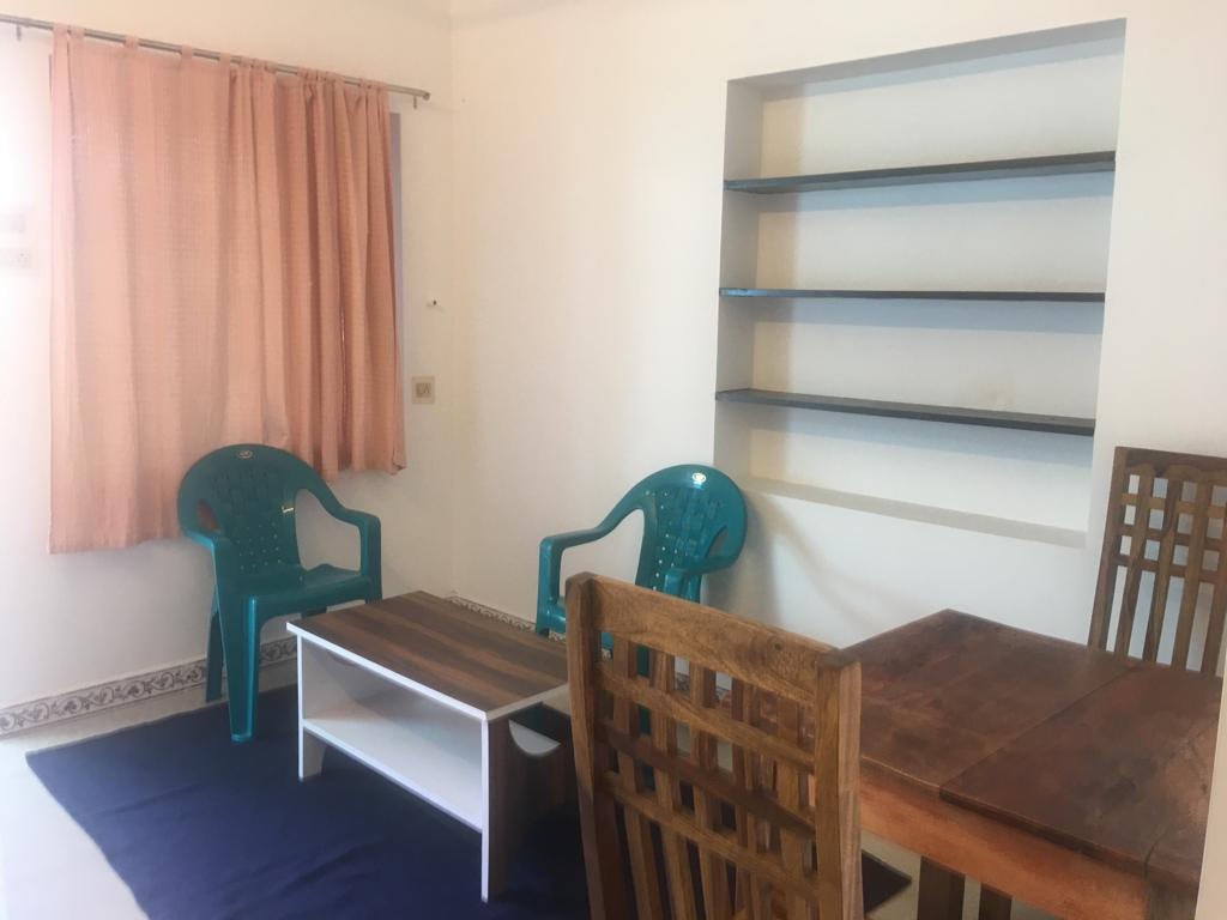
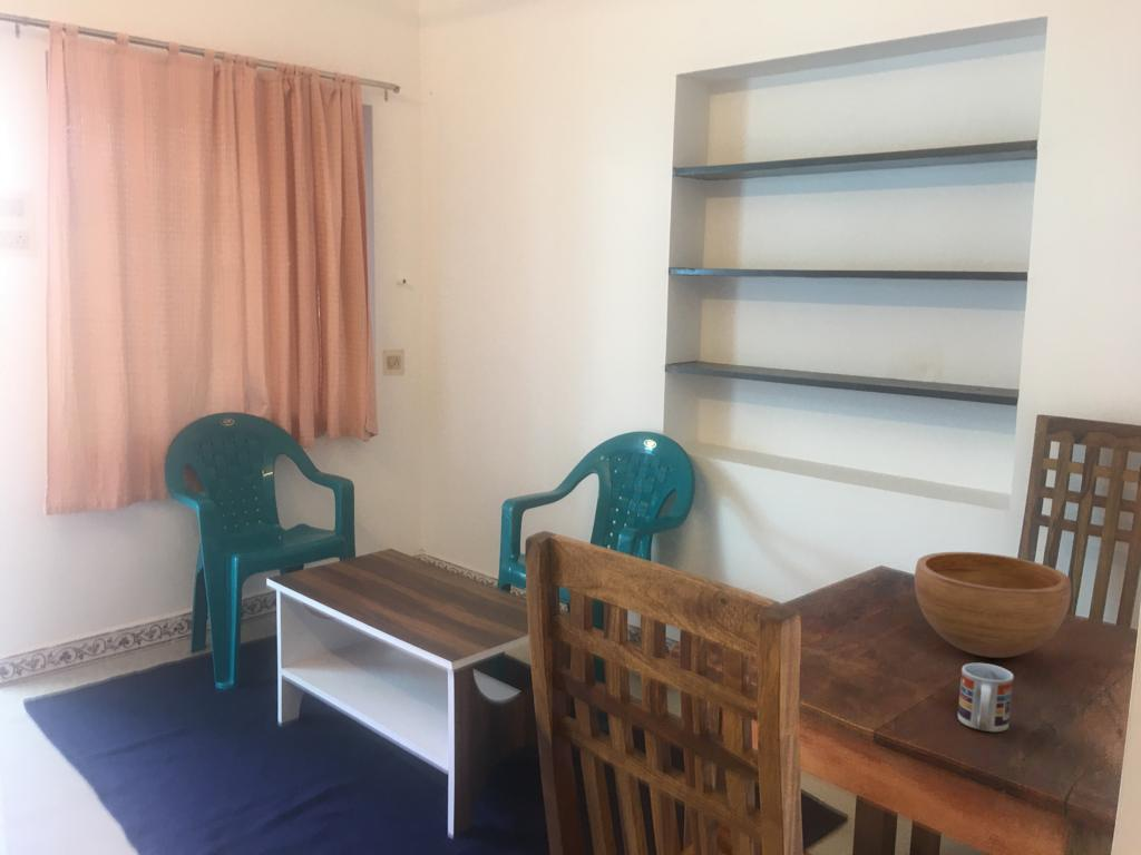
+ bowl (987, 611)
+ cup (985, 699)
